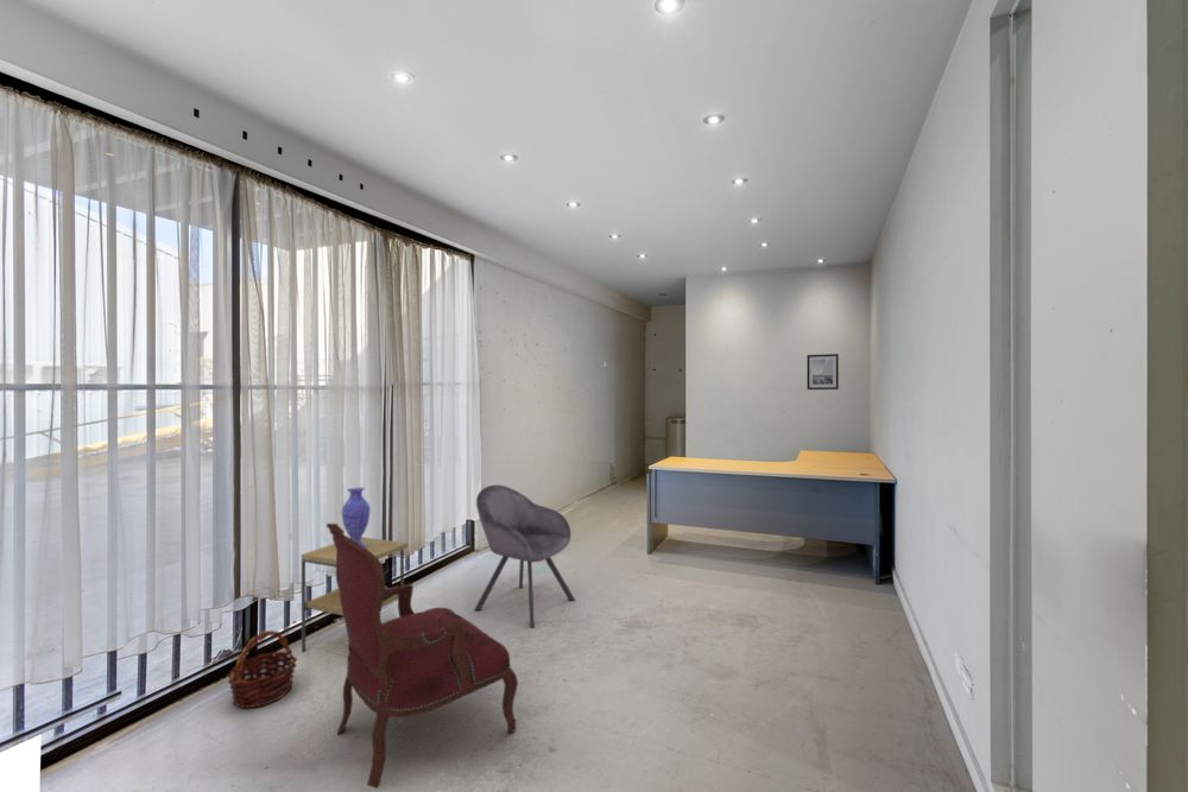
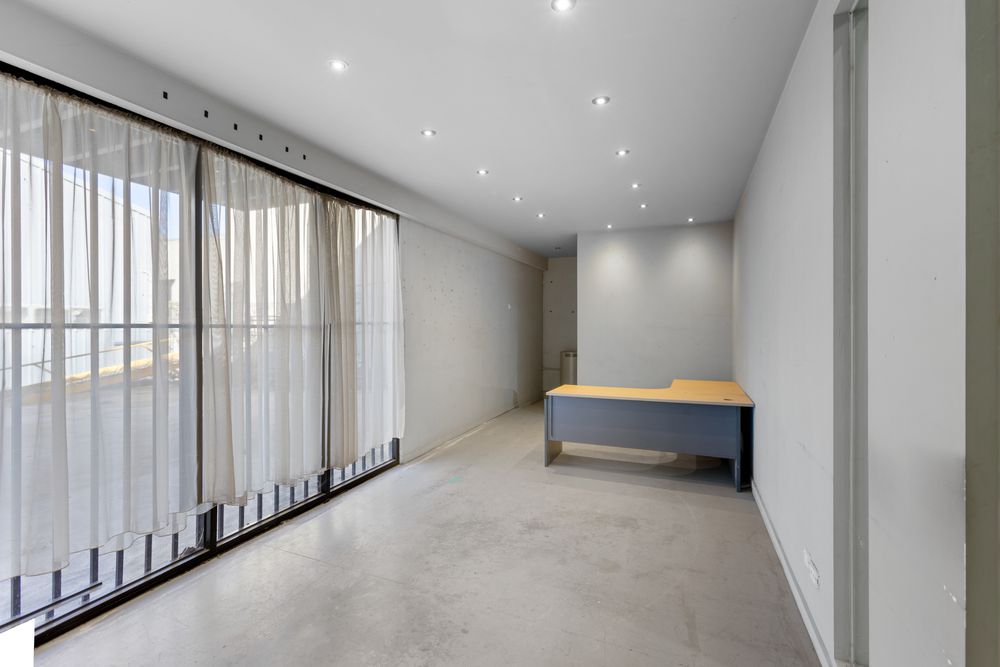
- wall art (822, 372)
- armchair (412, 620)
- vase (355, 518)
- side table (340, 601)
- basket (263, 663)
- chair (520, 545)
